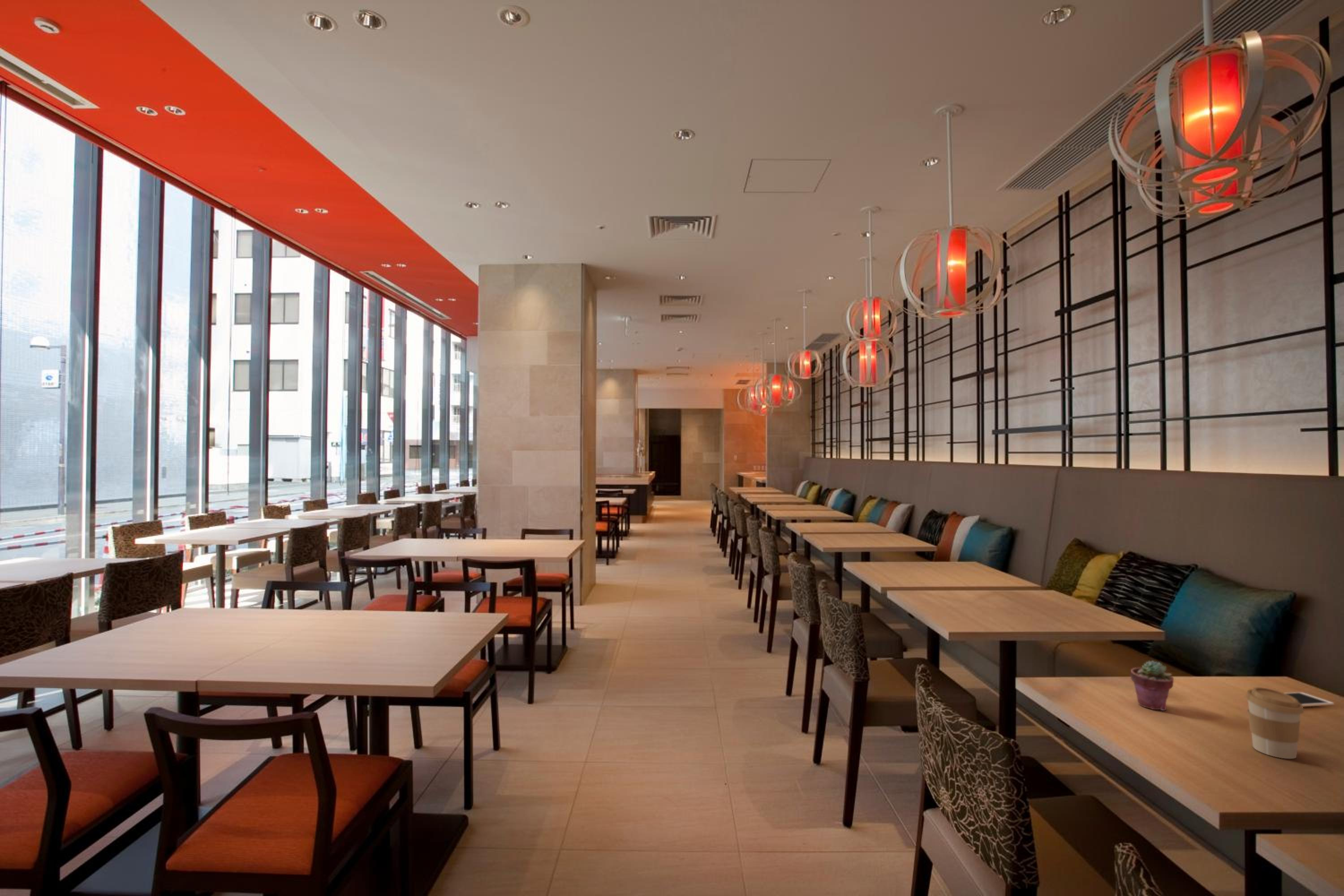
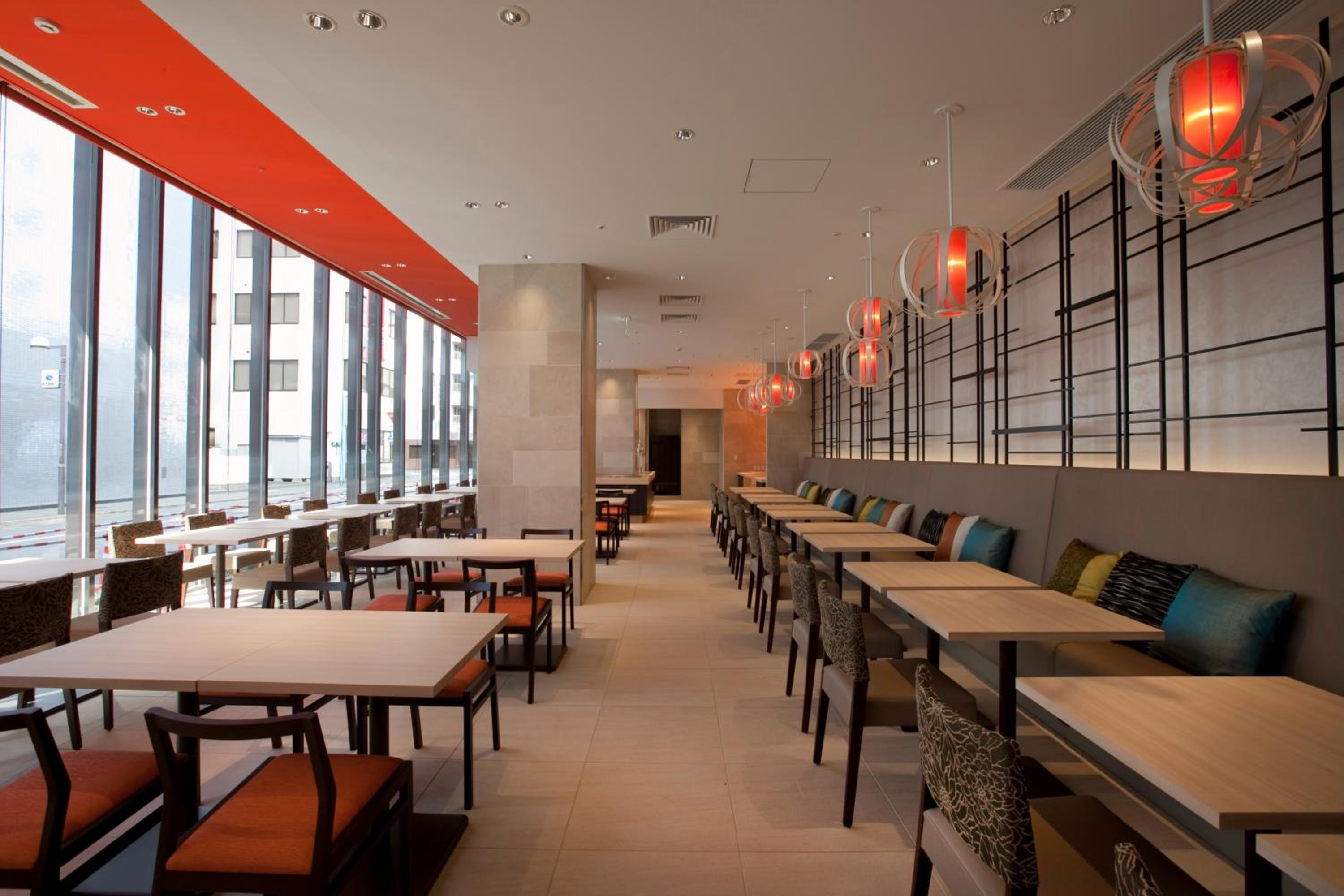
- coffee cup (1274, 722)
- cell phone (1294, 698)
- potted succulent (1152, 683)
